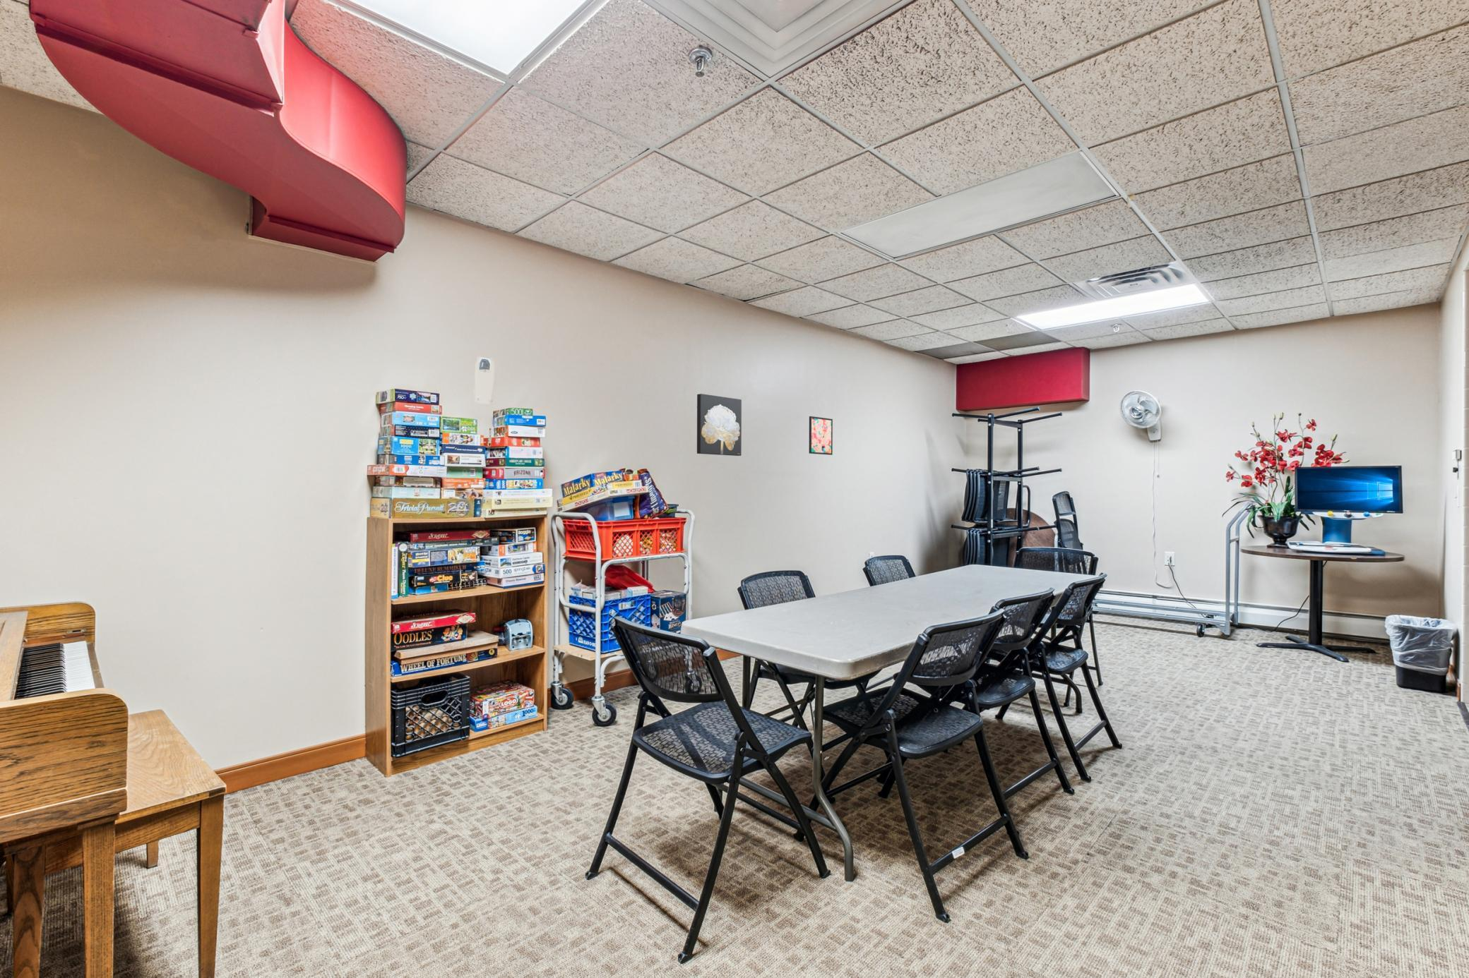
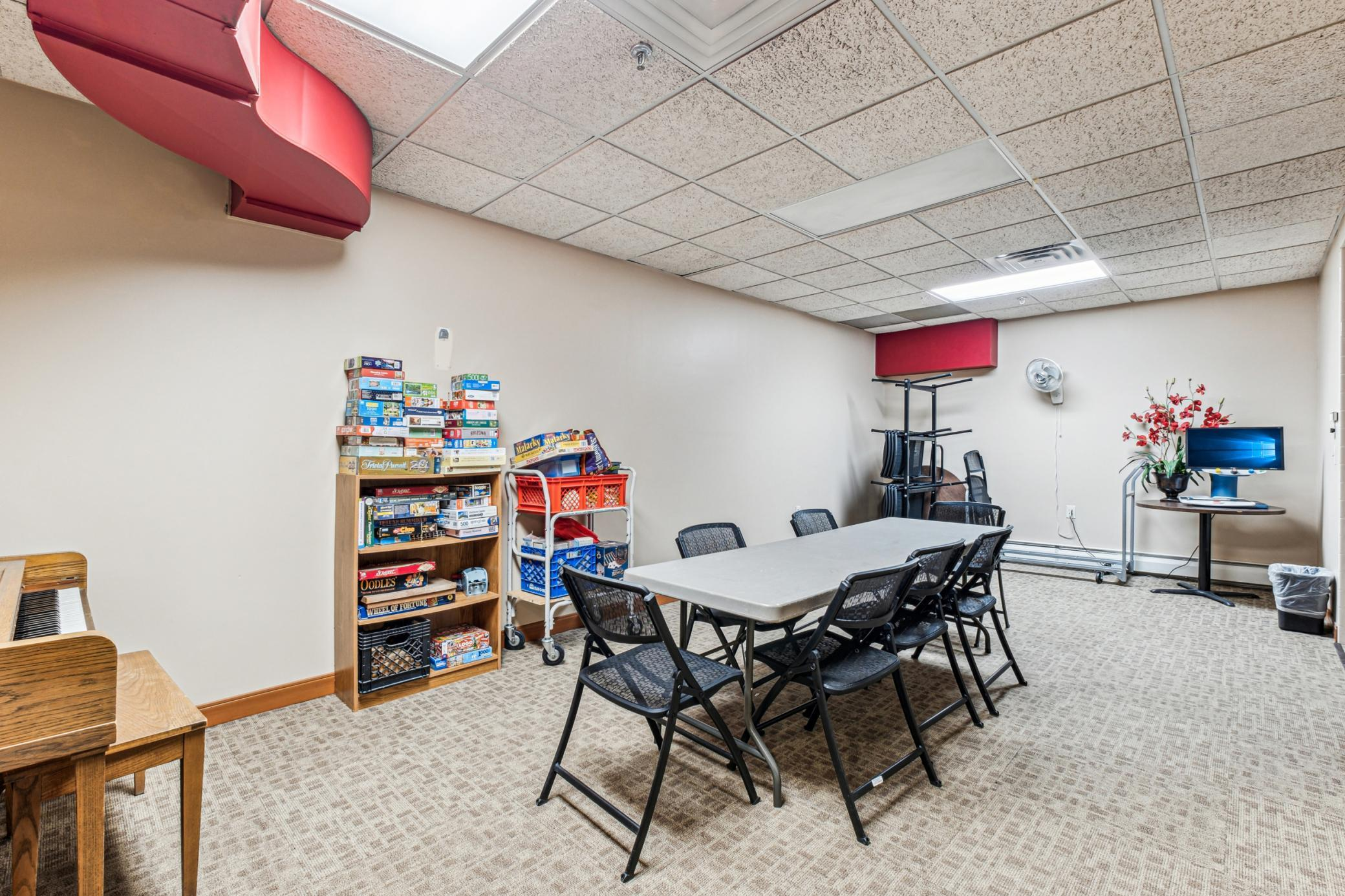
- wall art (719, 426)
- wall art (820, 436)
